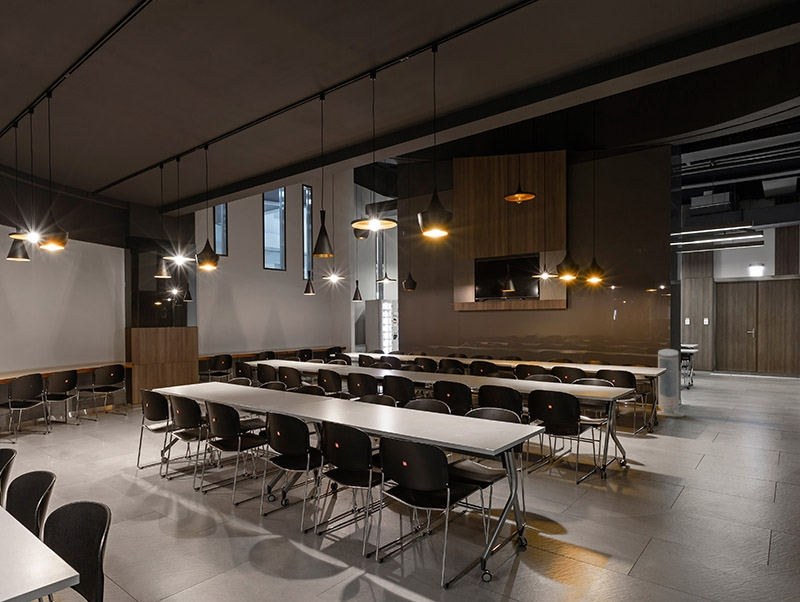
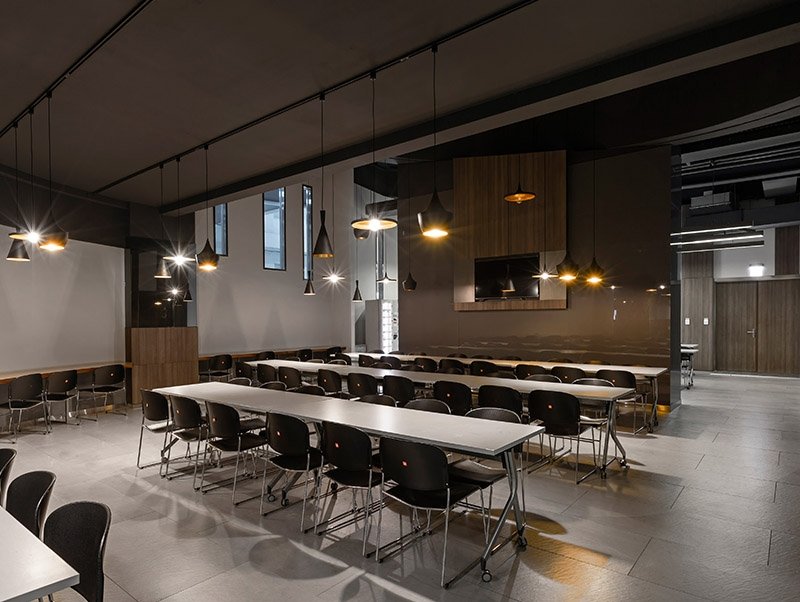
- air purifier (668, 381)
